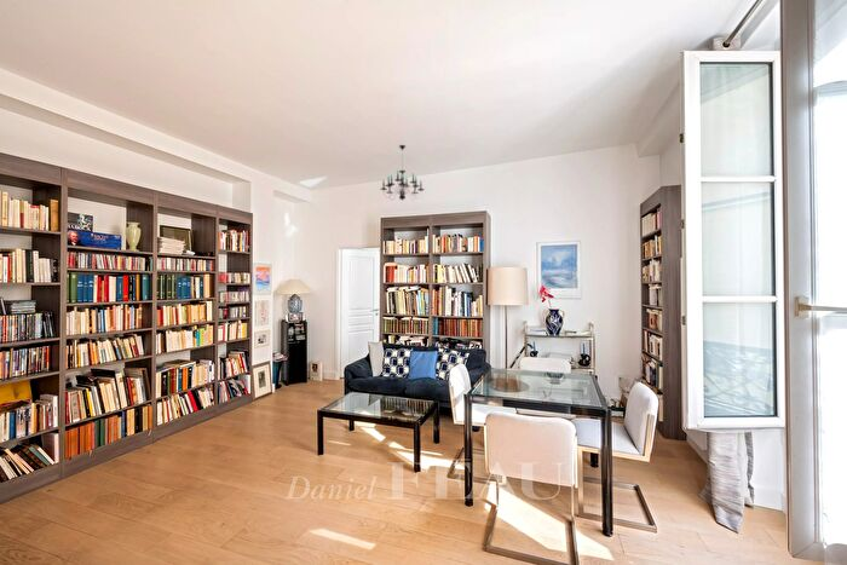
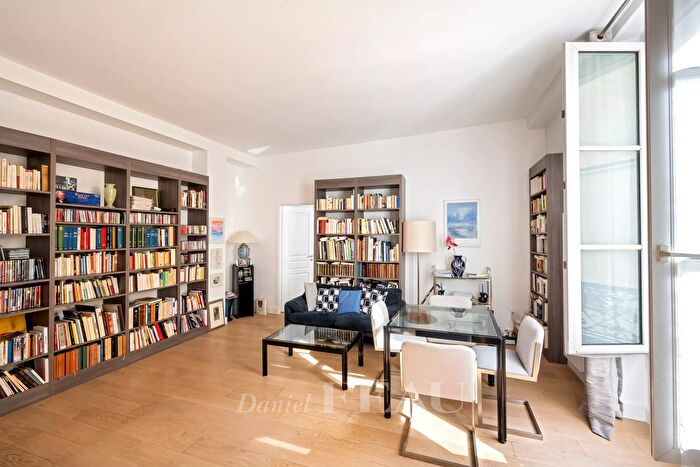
- chandelier (402, 173)
